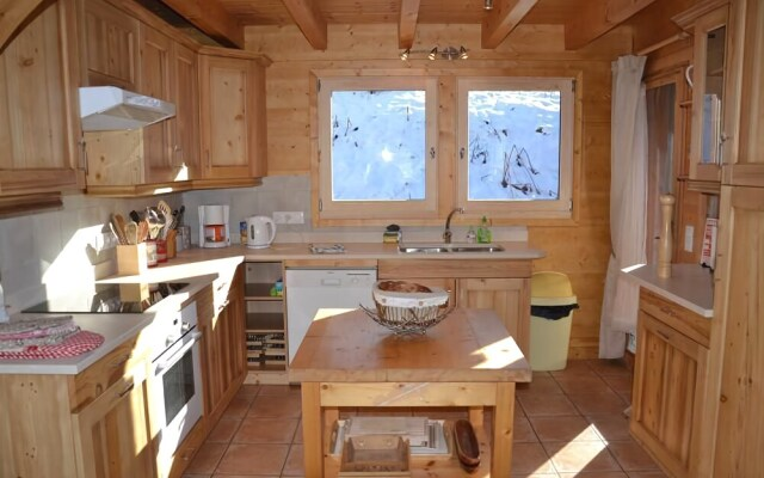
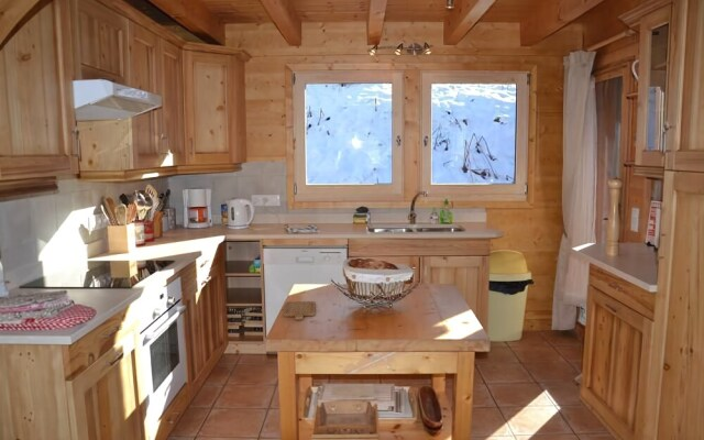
+ chopping board (299, 309)
